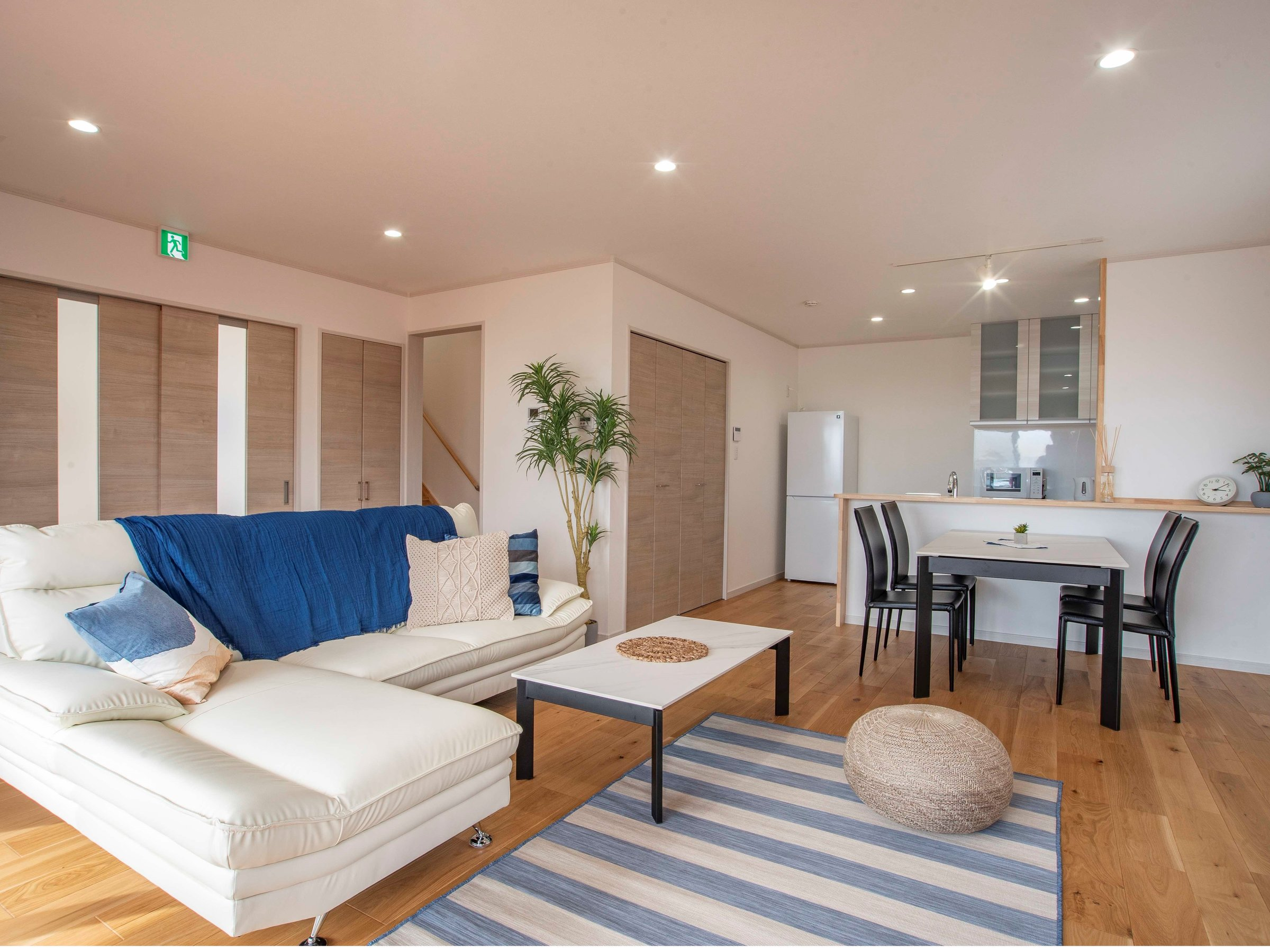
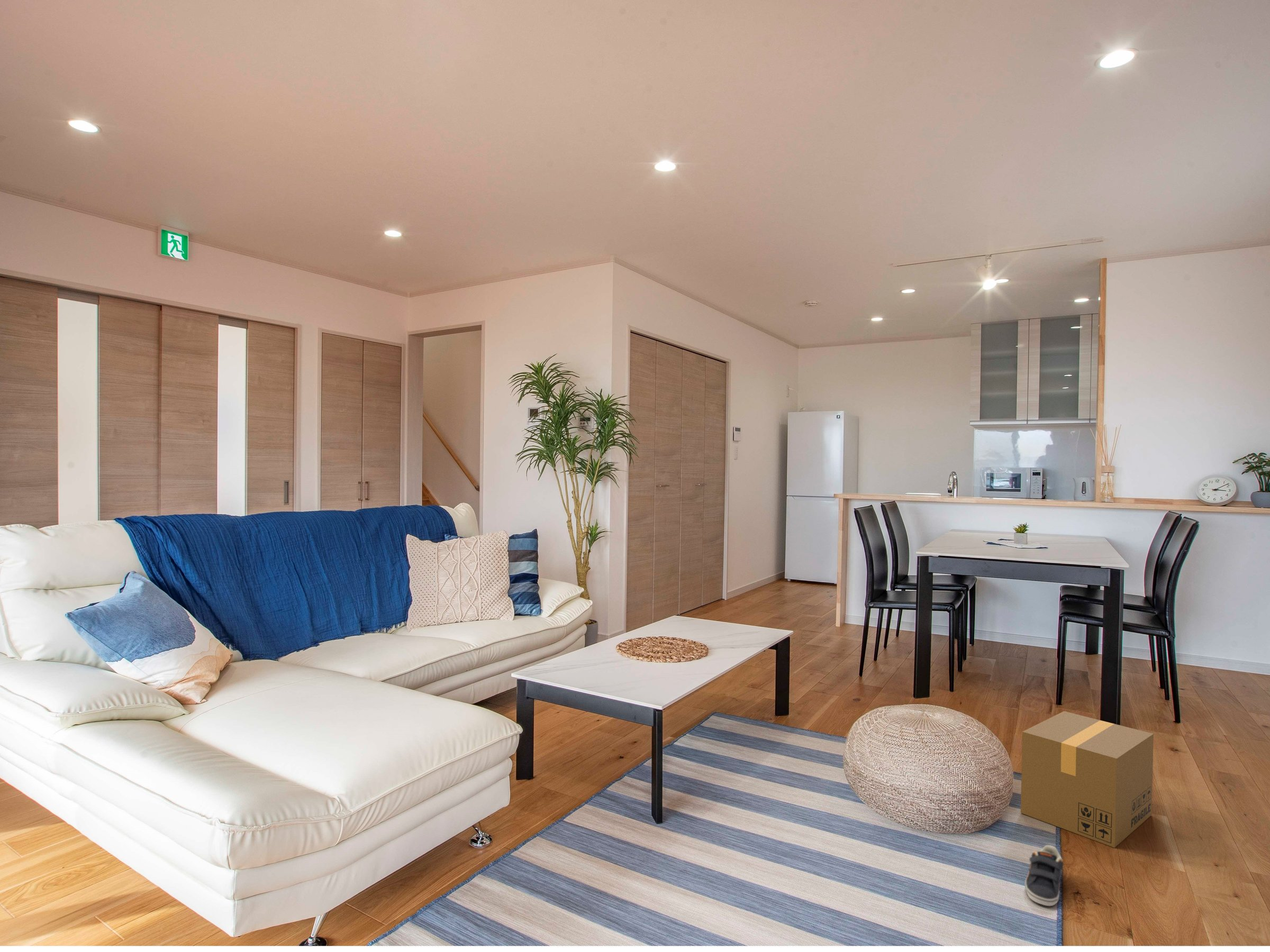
+ sneaker (1044, 872)
+ cardboard box (1087, 773)
